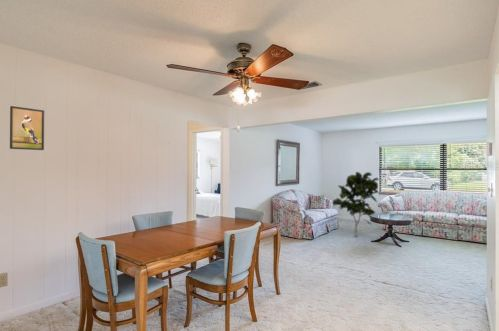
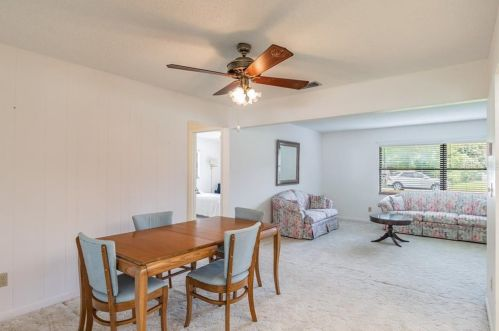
- indoor plant (355, 203)
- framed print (27, 128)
